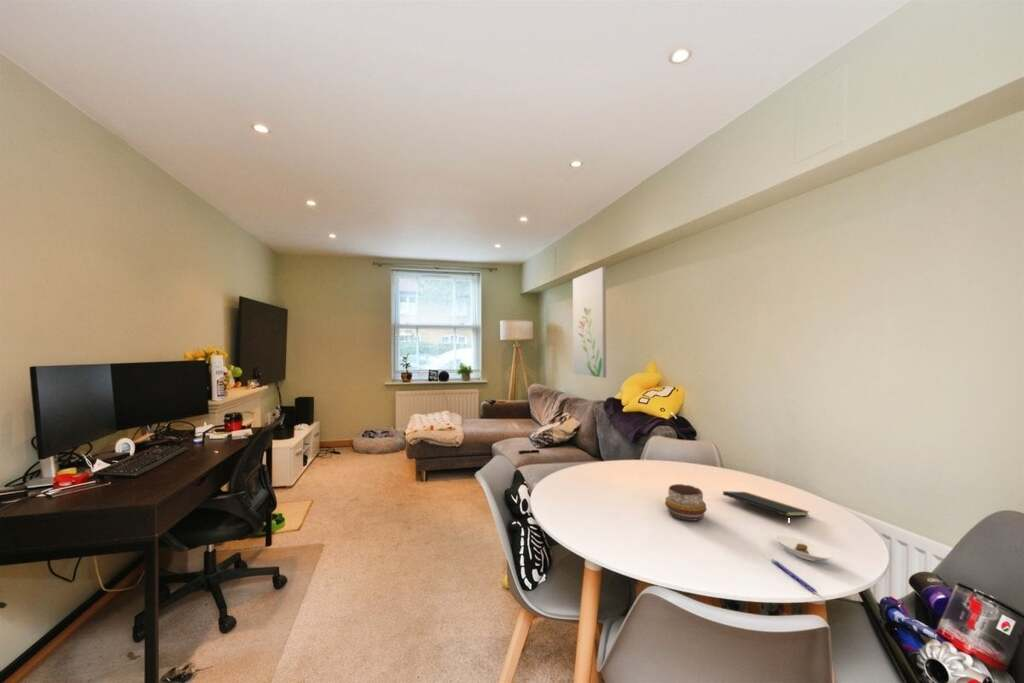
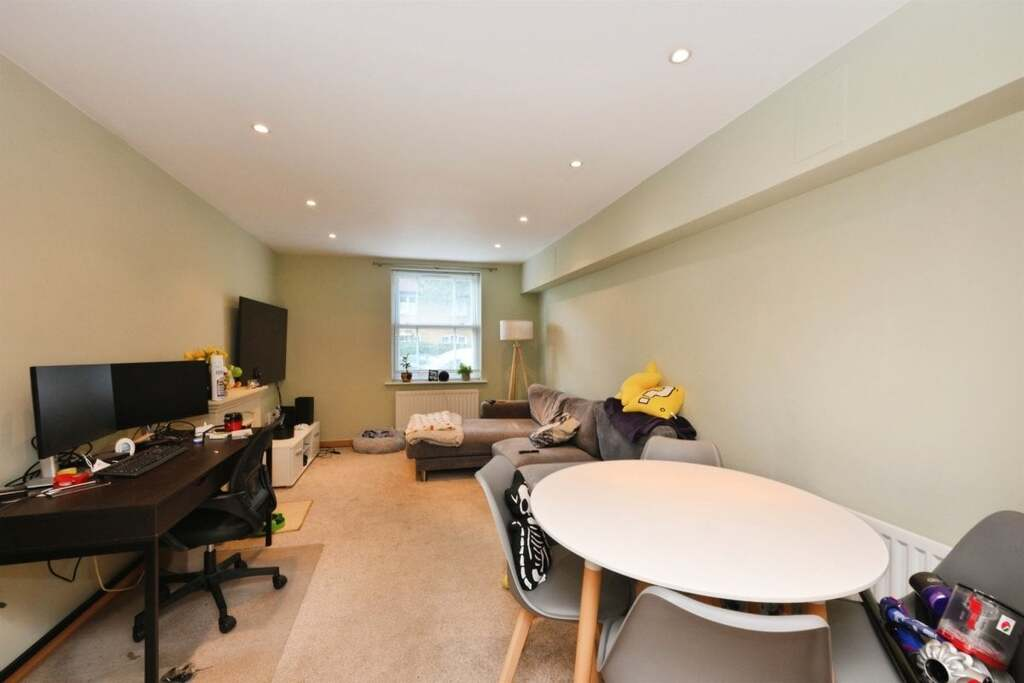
- saucer (802, 549)
- decorative bowl (685, 502)
- wall art (588, 324)
- notepad (764, 502)
- pen (792, 574)
